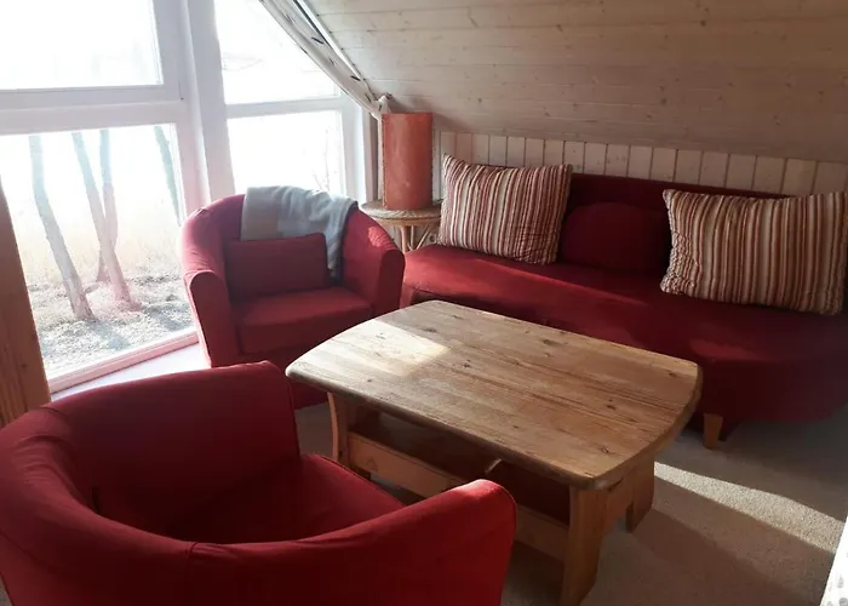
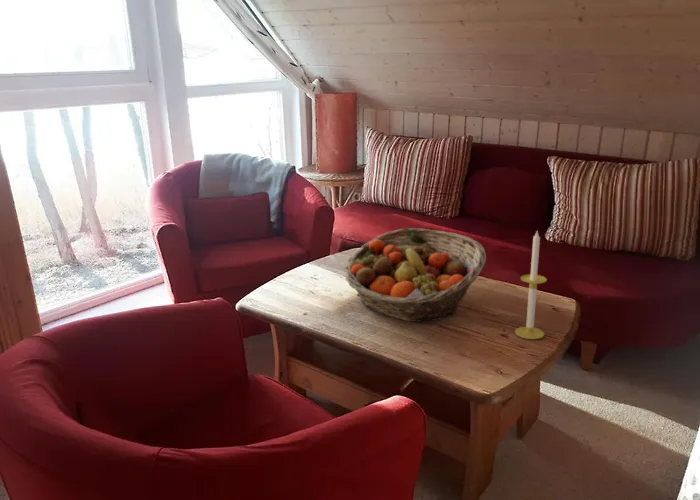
+ candle (533, 282)
+ fruit basket (412, 272)
